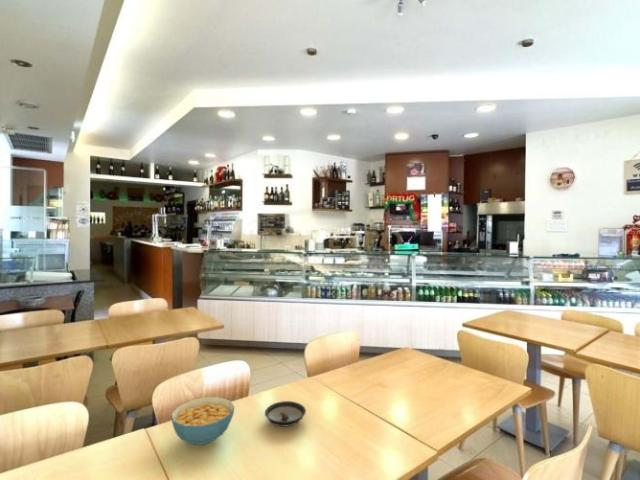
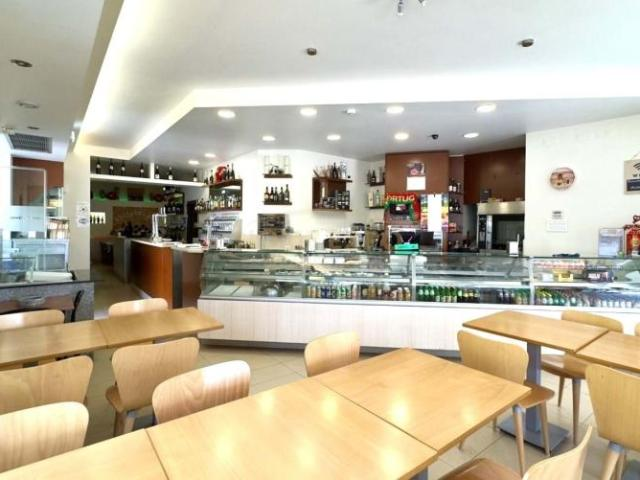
- cereal bowl (203, 424)
- saucer (285, 415)
